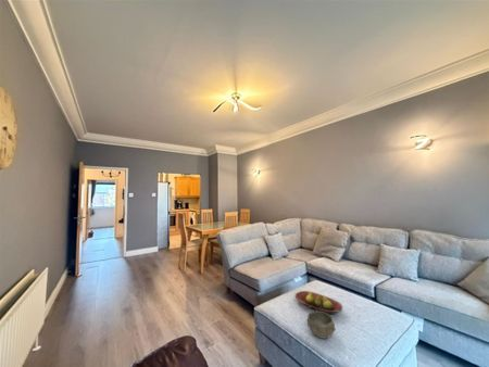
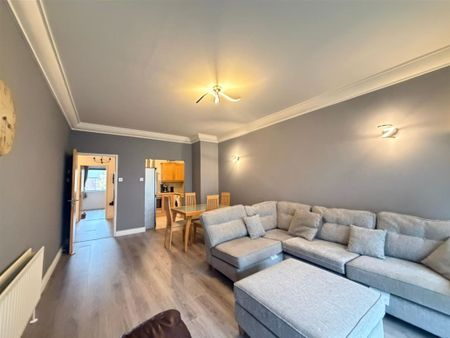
- fruit bowl (317, 301)
- bowl (321, 326)
